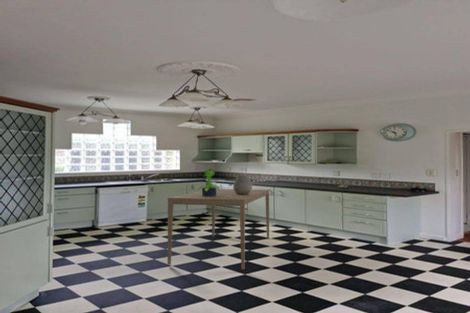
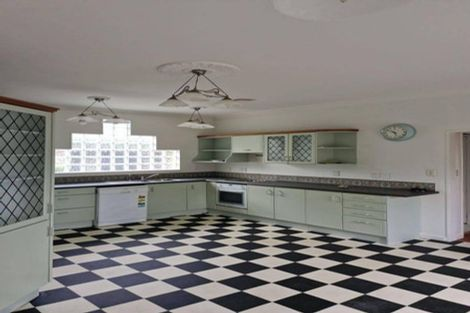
- ceramic pot (242, 184)
- dining table (214, 221)
- potted plant (209, 182)
